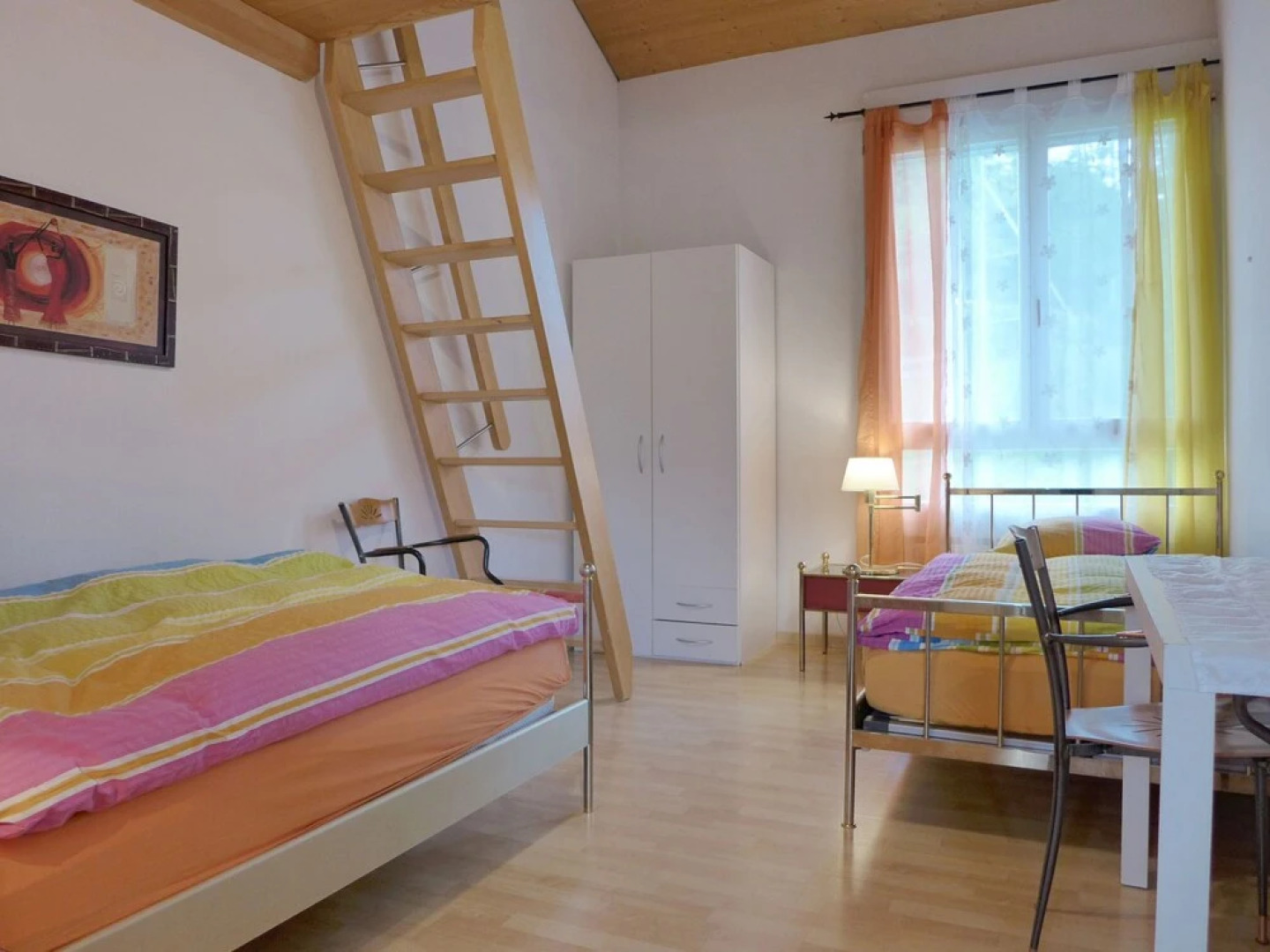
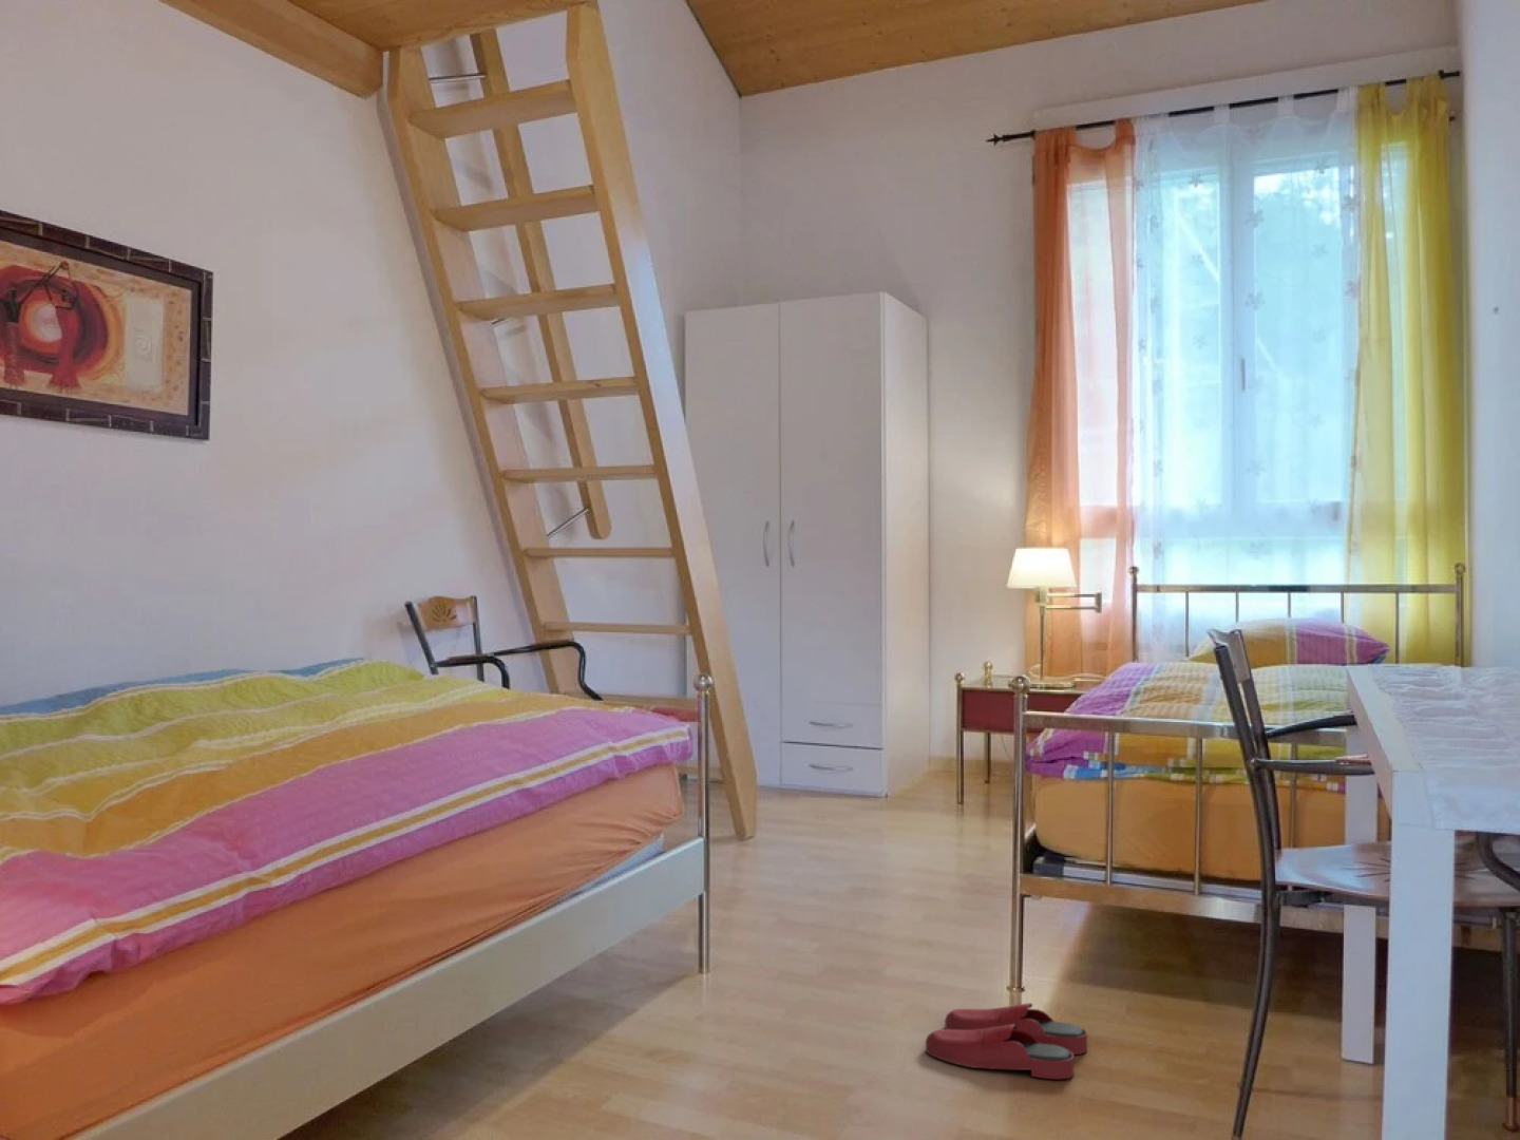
+ slippers (1005, 1030)
